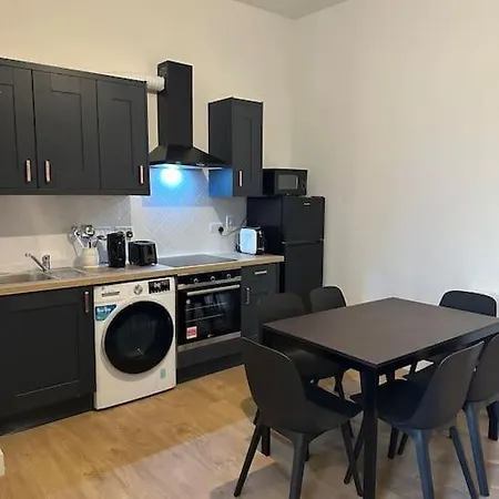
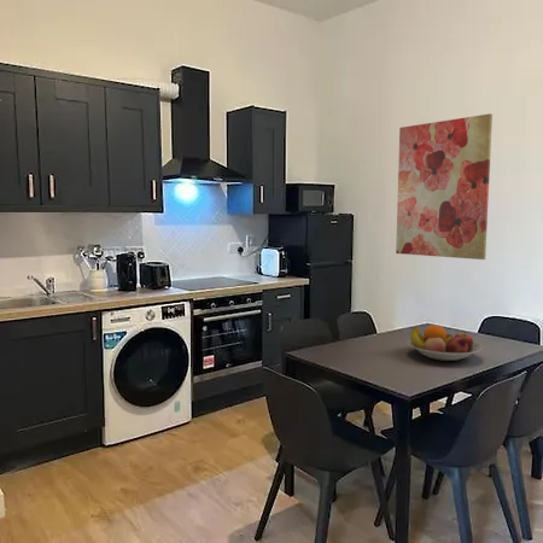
+ wall art (439, 189)
+ fruit bowl (444, 340)
